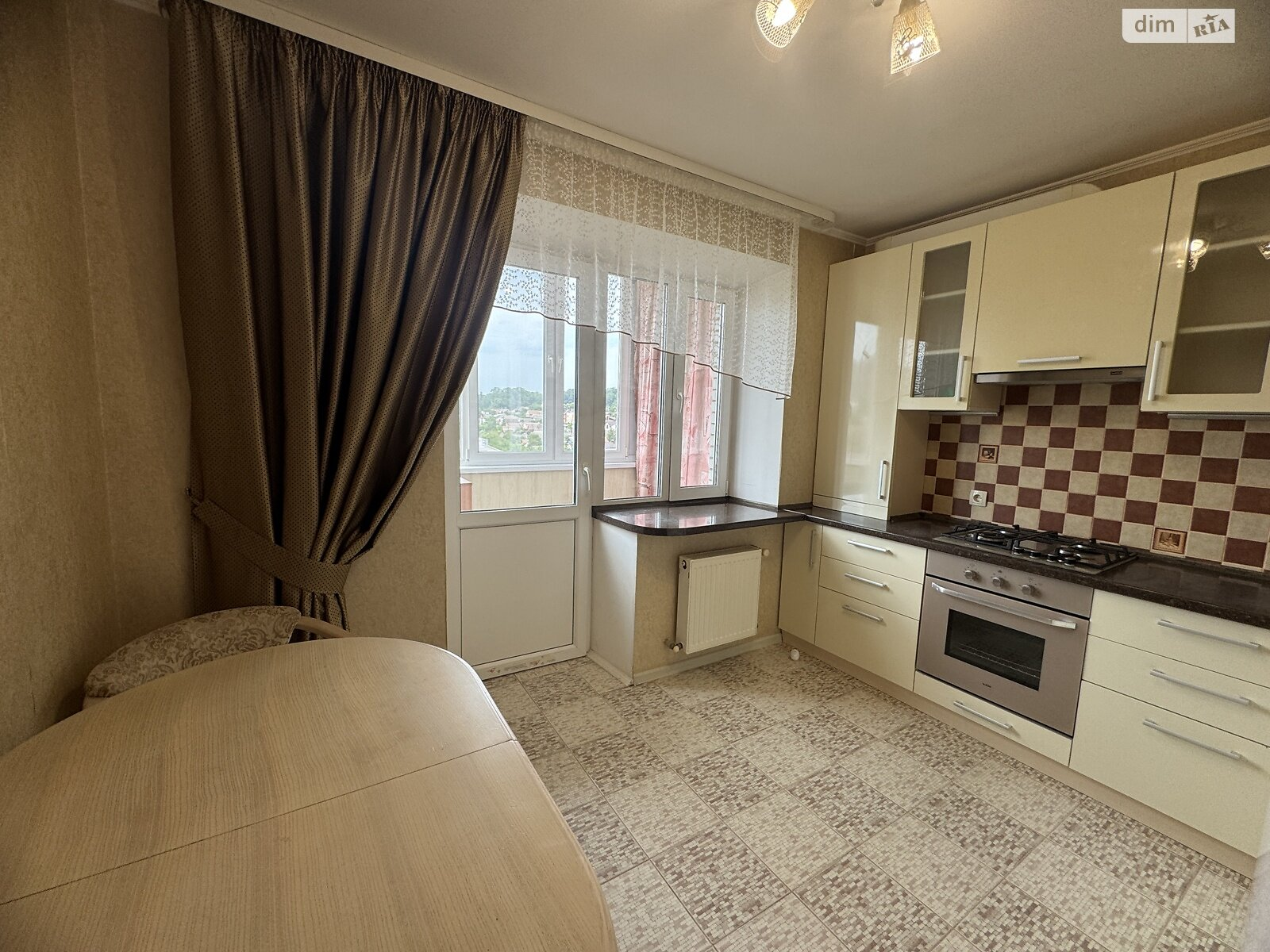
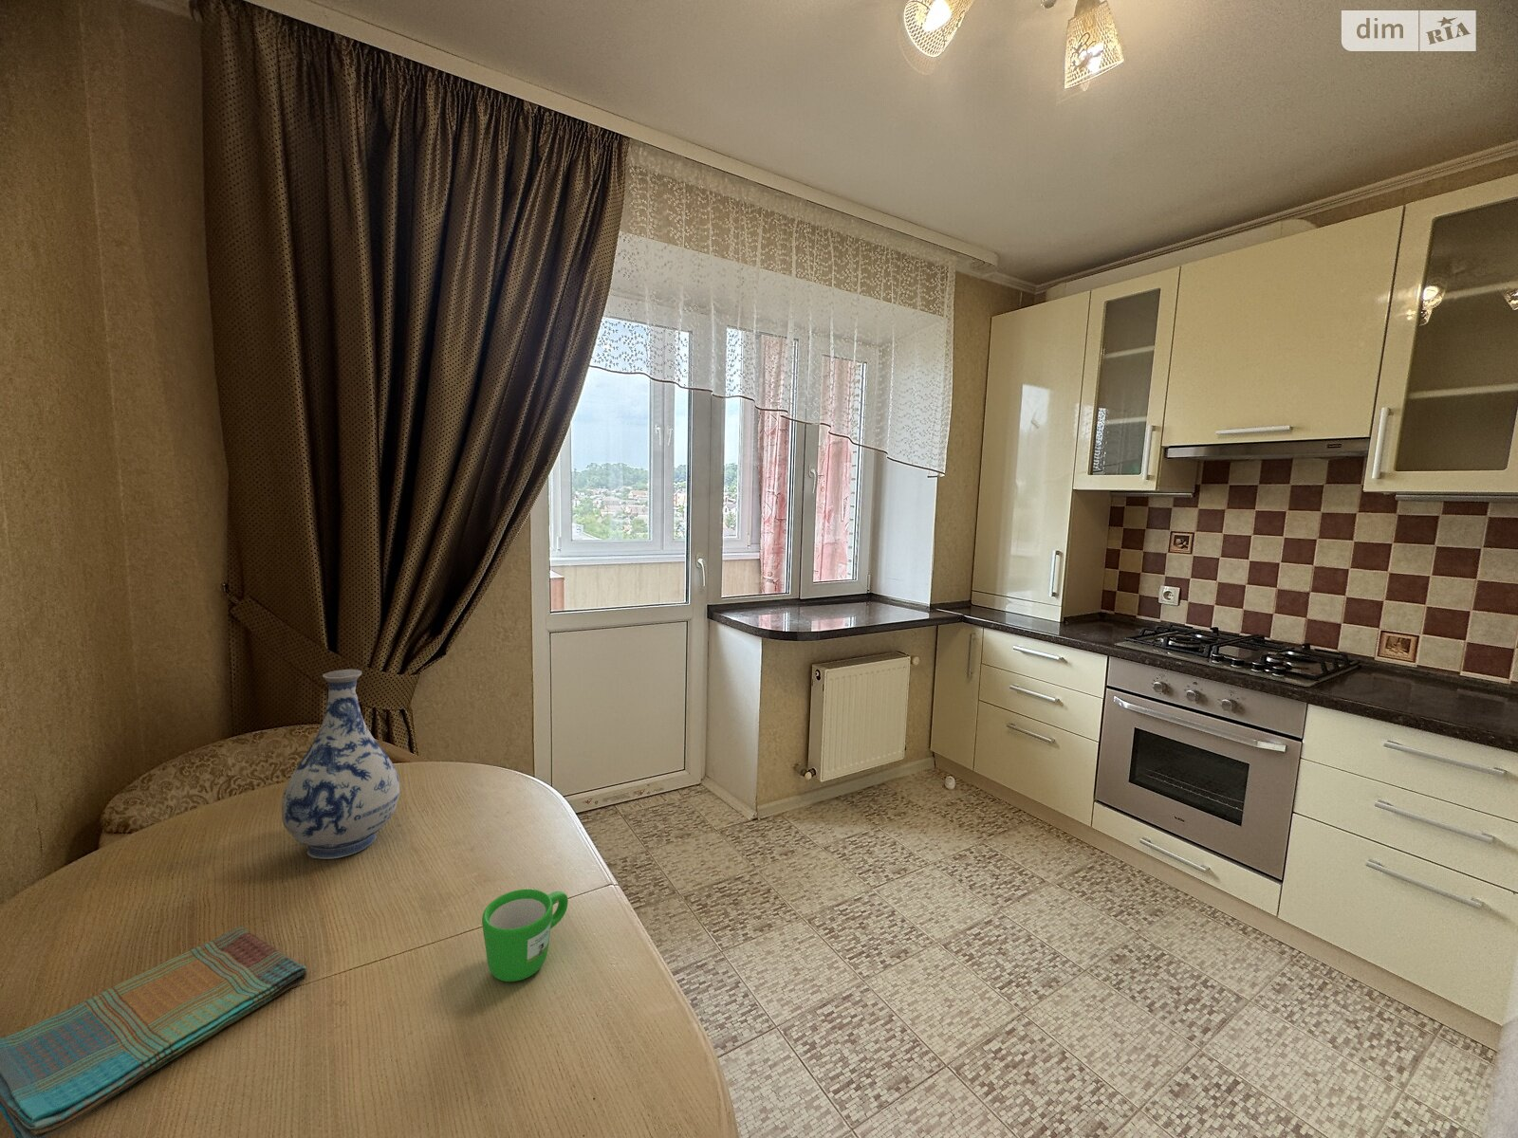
+ dish towel (153, 1011)
+ vase (342, 759)
+ mug (530, 929)
